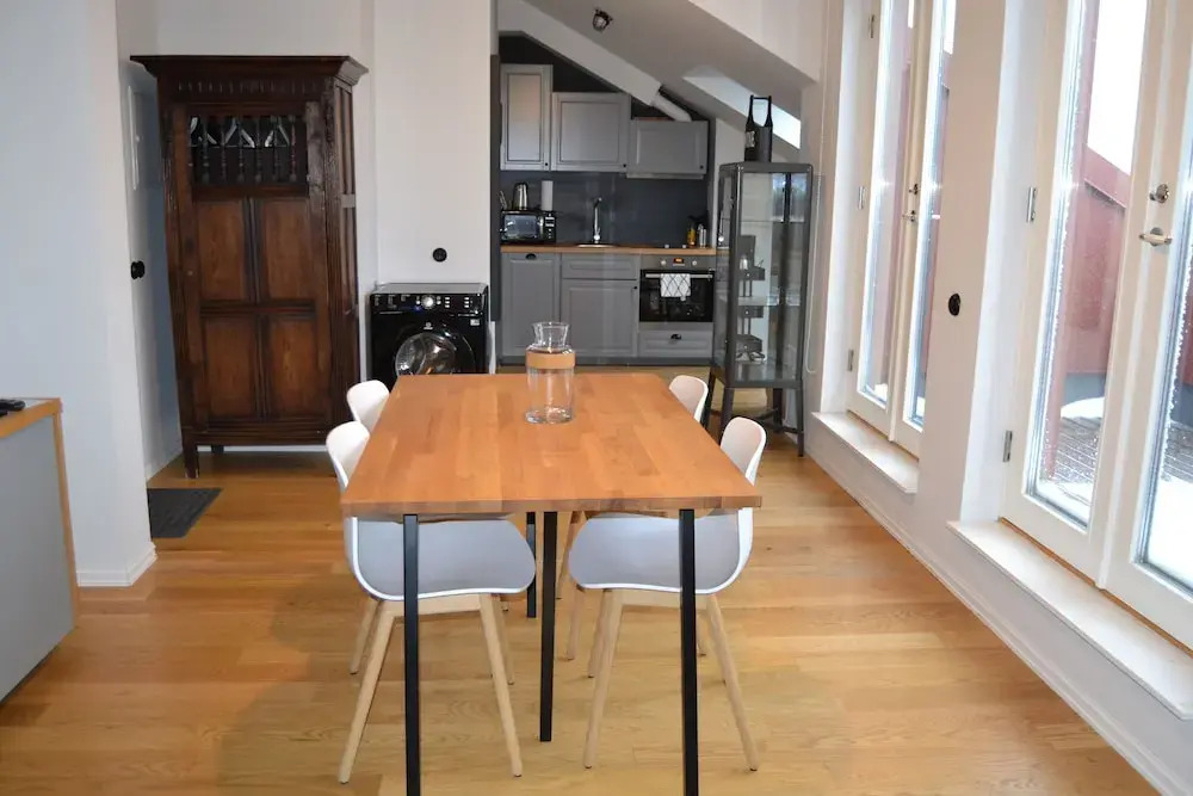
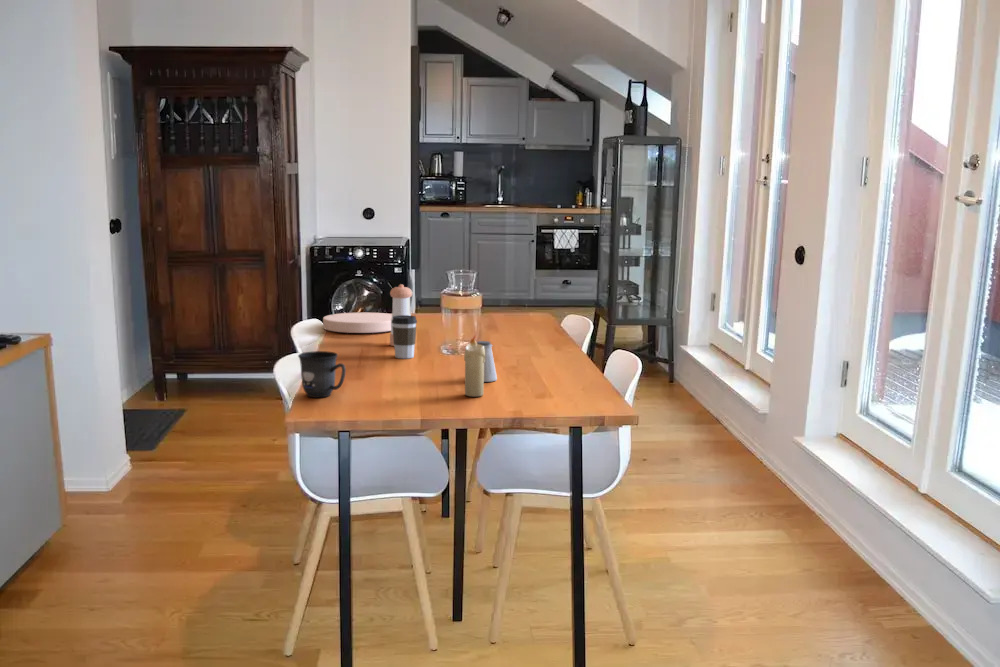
+ mug (324, 375)
+ saltshaker (485, 360)
+ coffee cup (404, 336)
+ pepper shaker (401, 314)
+ candle (474, 364)
+ plate (362, 322)
